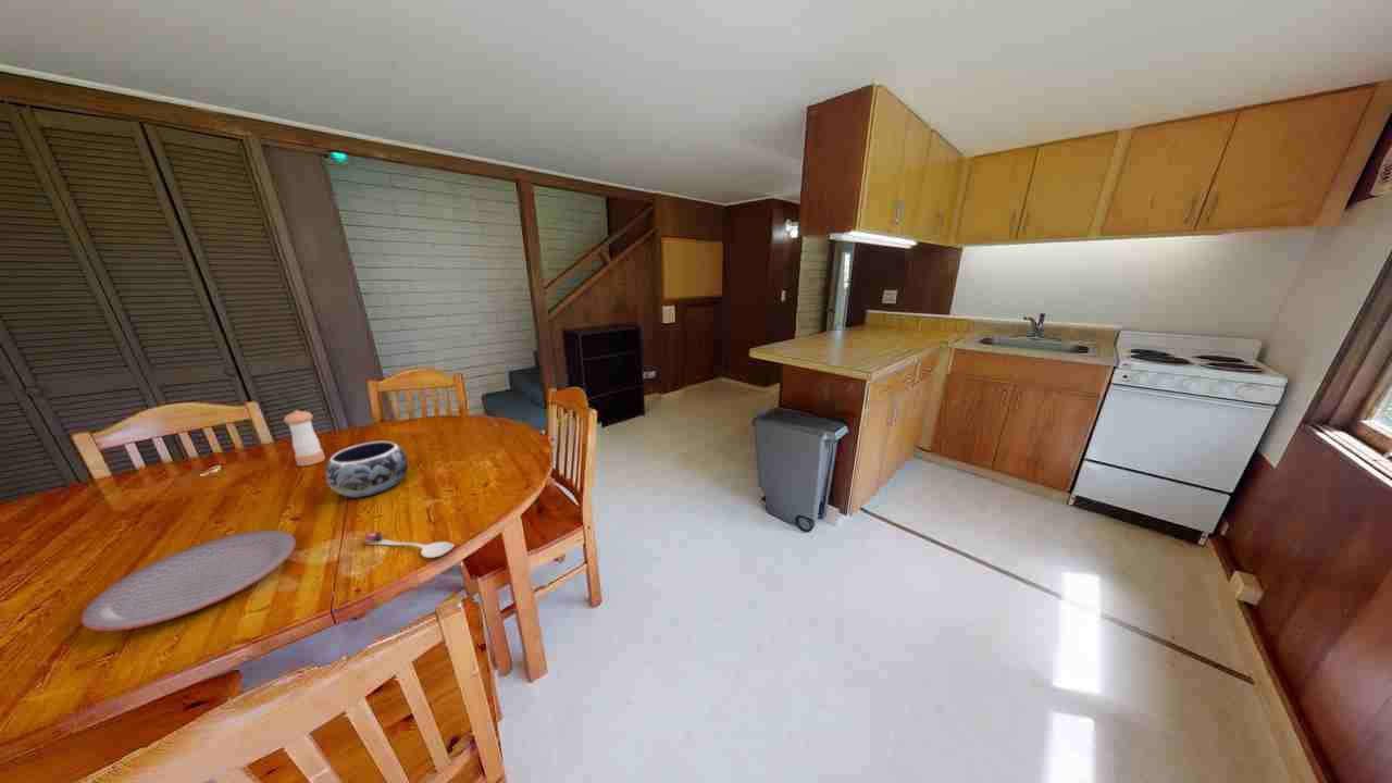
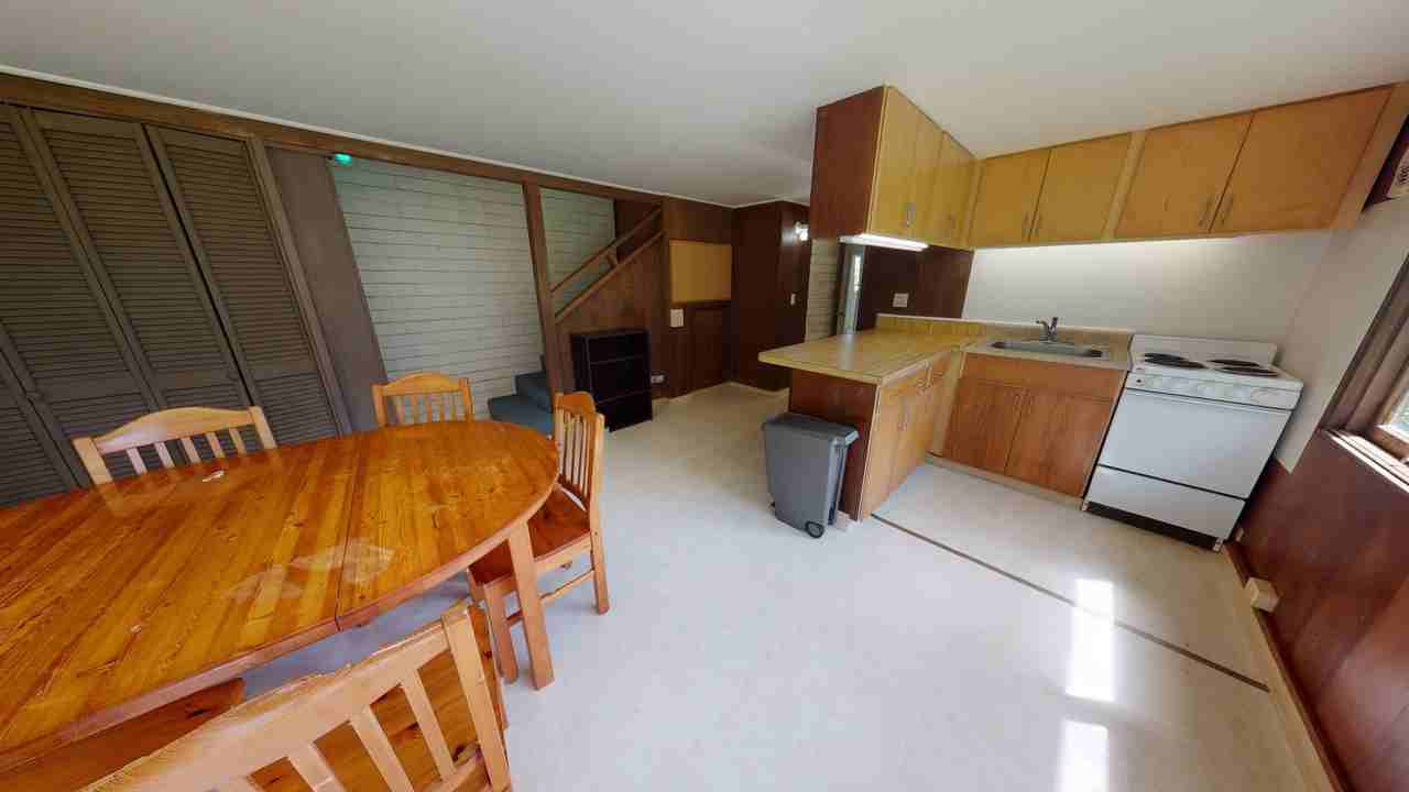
- pepper shaker (303, 436)
- spoon (408, 543)
- decorative bowl (369, 468)
- plate (203, 575)
